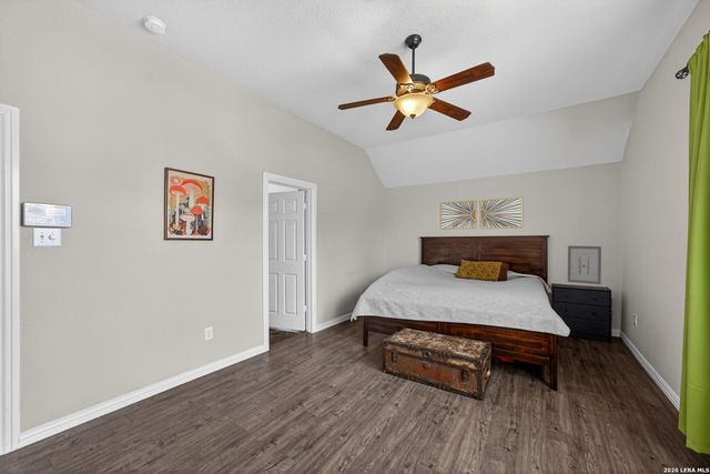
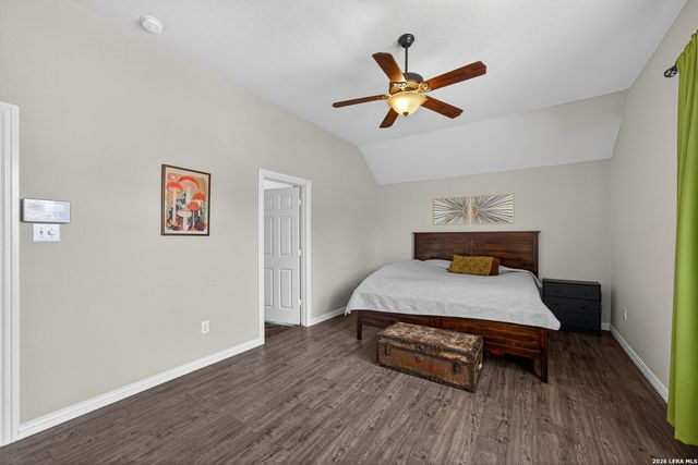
- wall art (584, 264)
